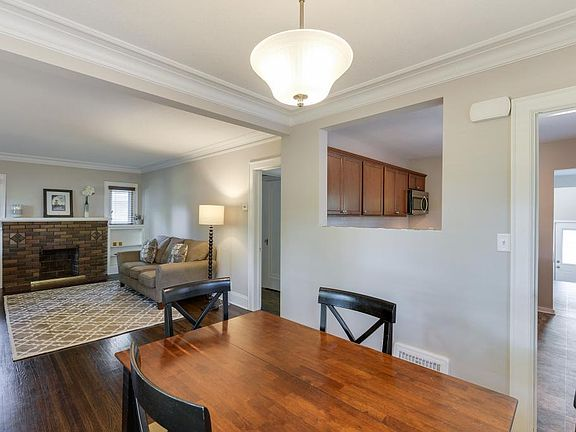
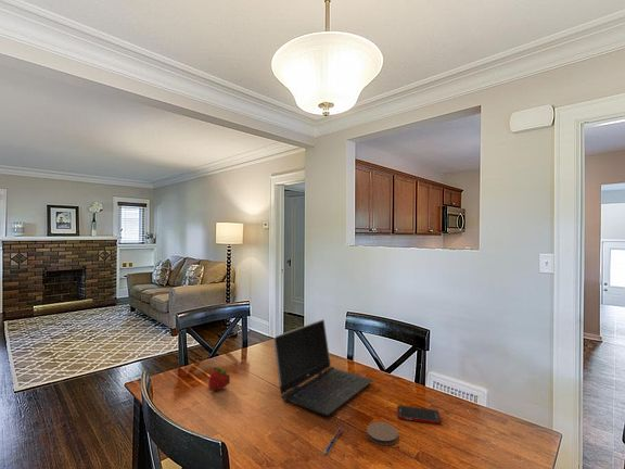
+ coaster (382, 433)
+ pen (333, 439)
+ fruit (219, 377)
+ laptop computer (324, 360)
+ cell phone (418, 414)
